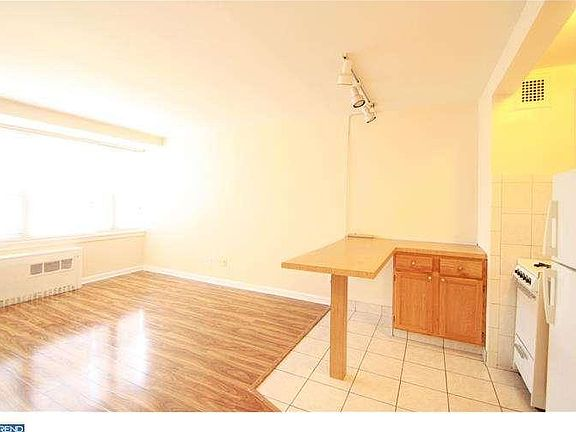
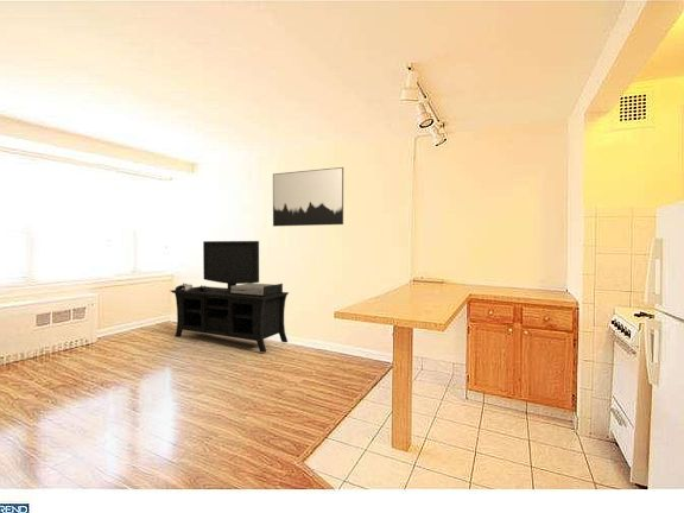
+ media console (228, 290)
+ wall art (306, 197)
